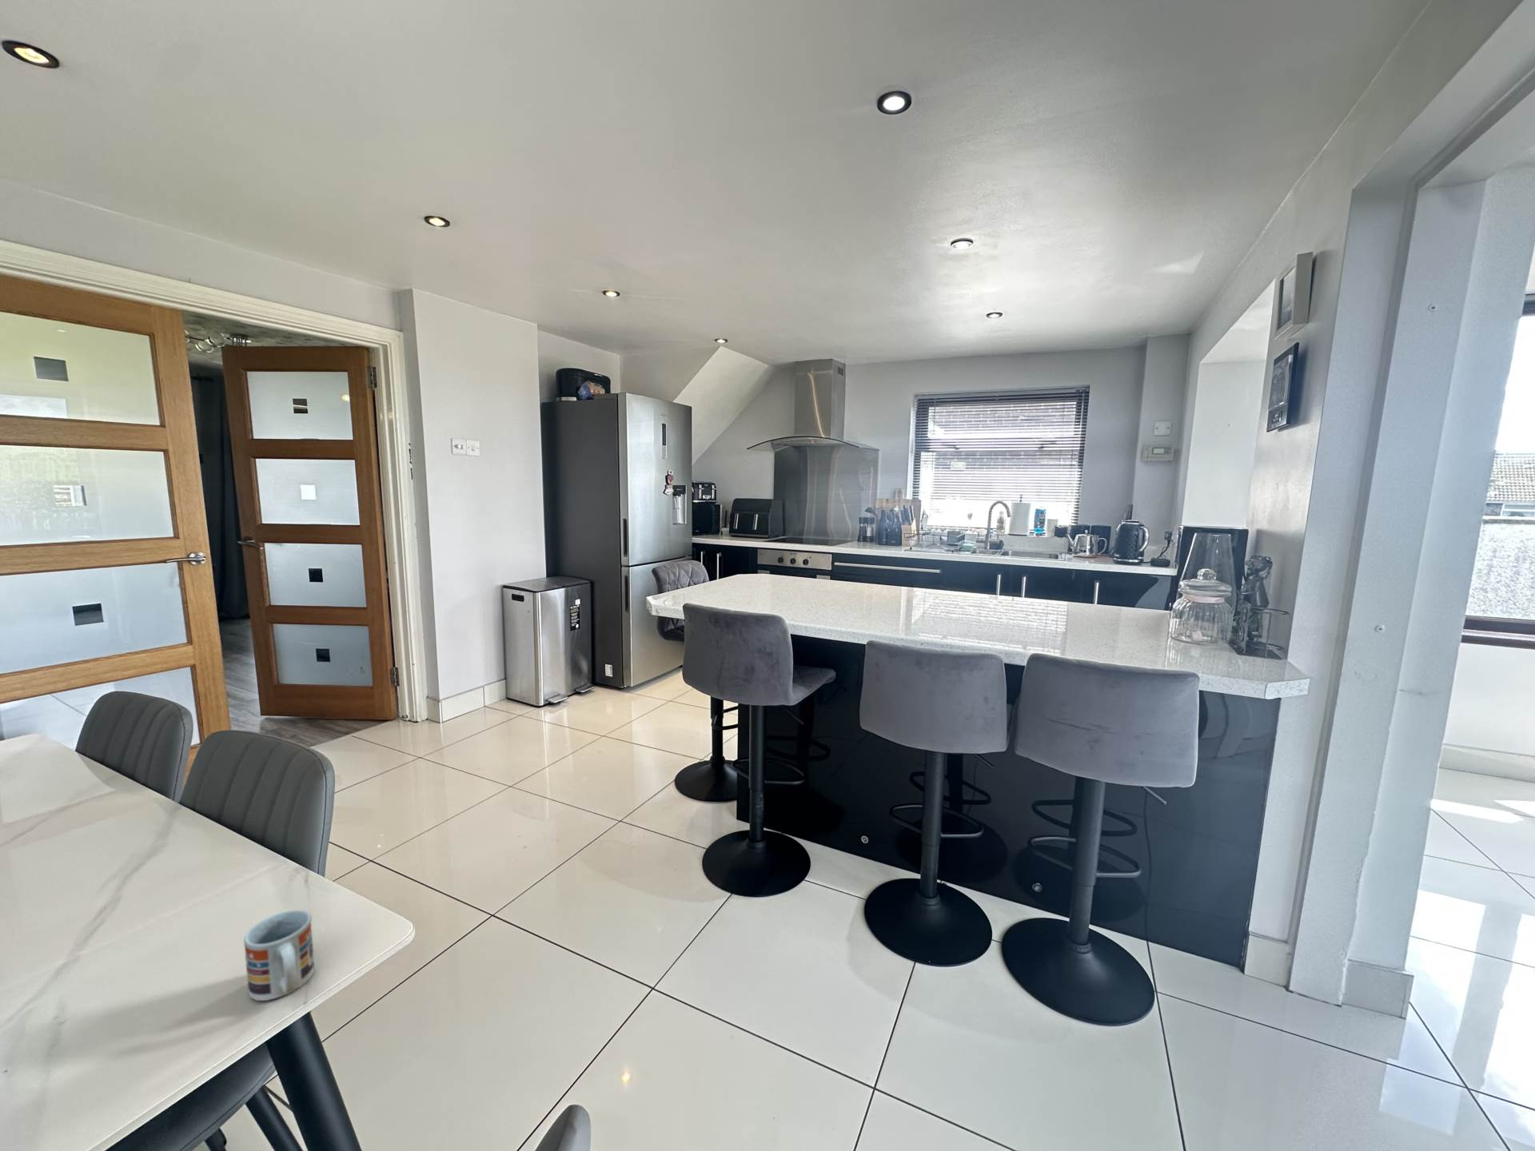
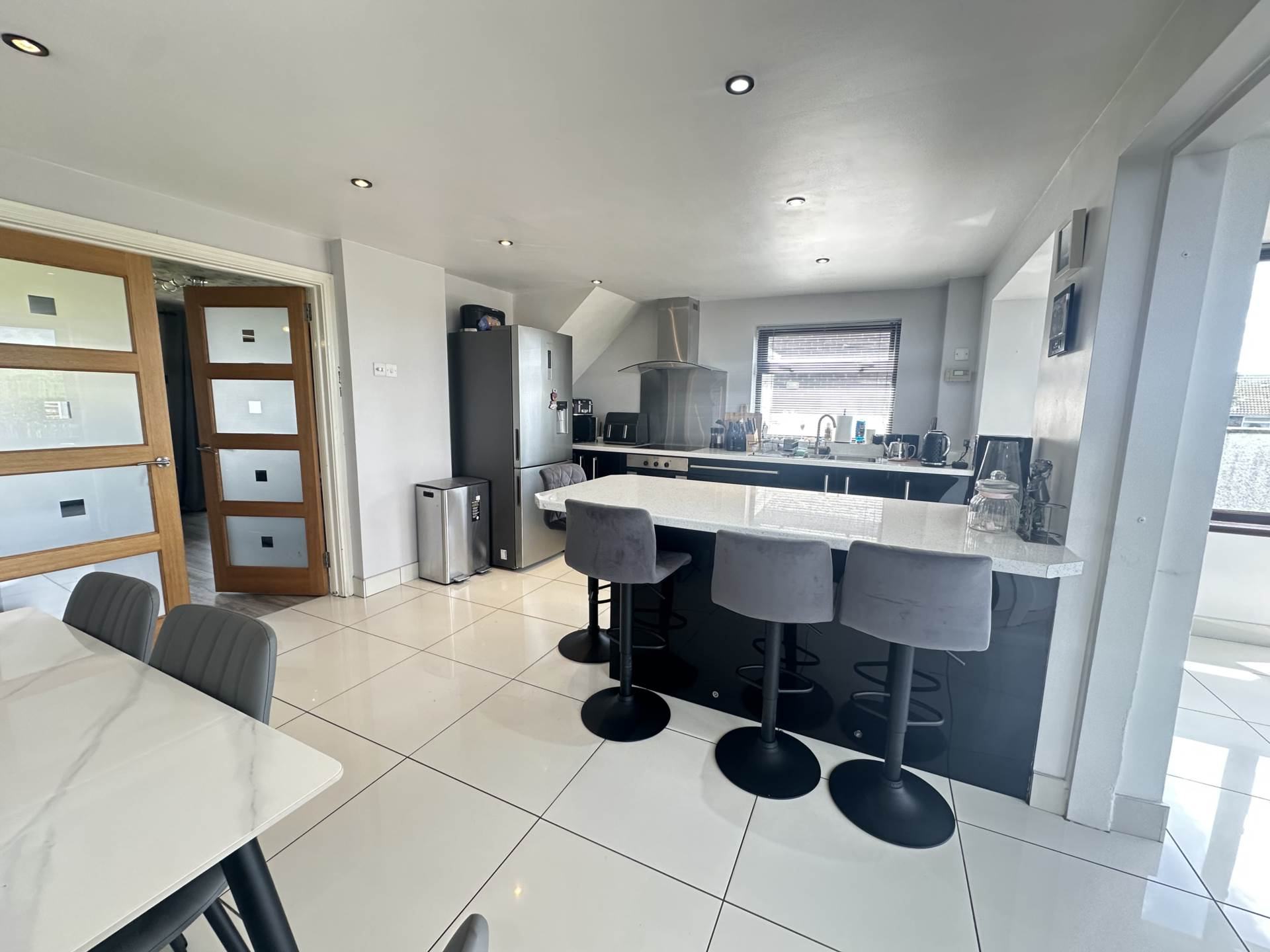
- cup (283, 959)
